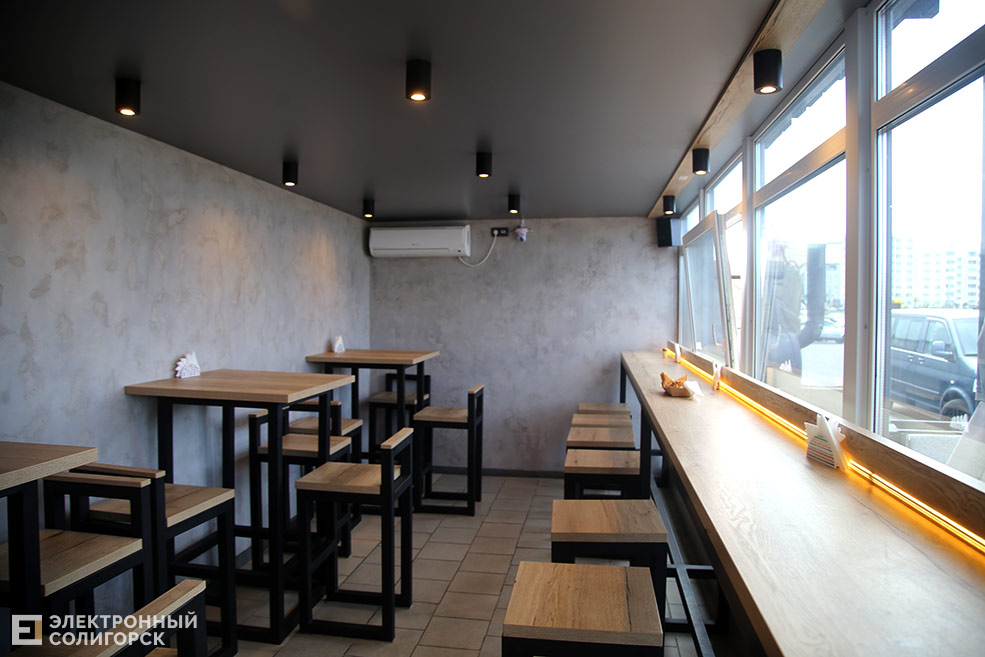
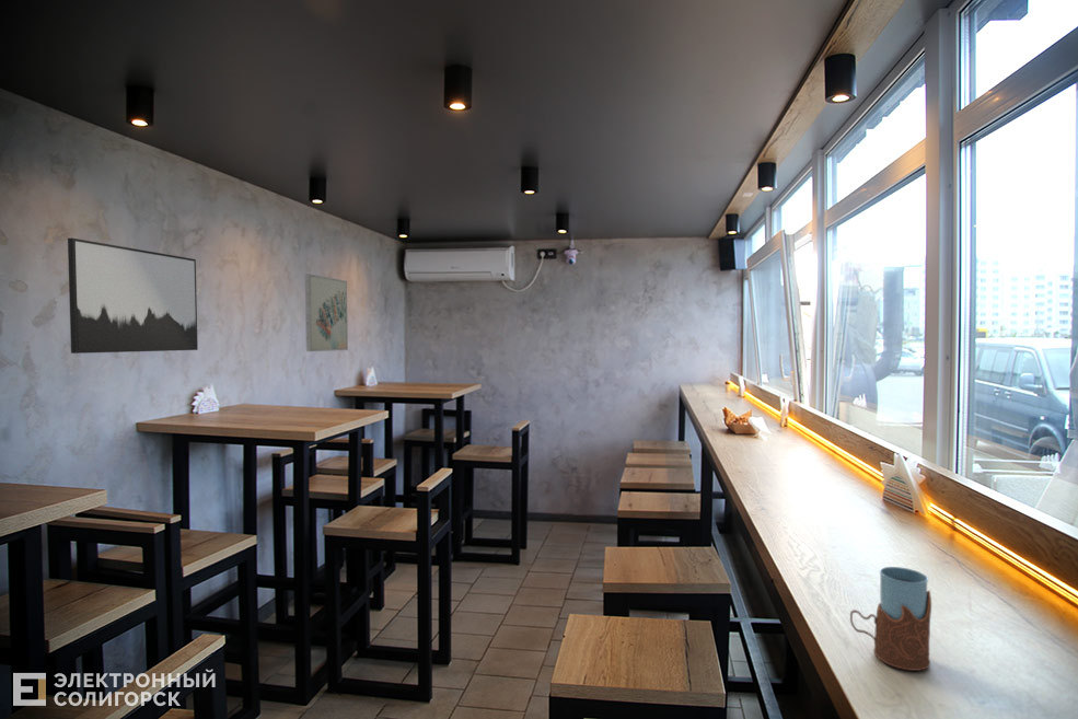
+ wall art (140, 300)
+ drinking glass (890, 614)
+ wall art (327, 314)
